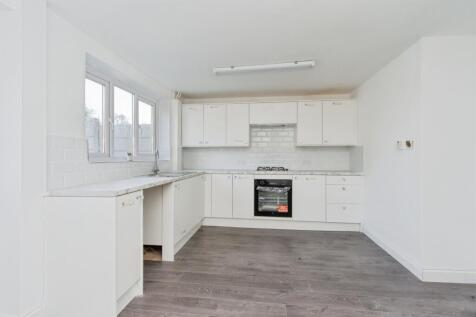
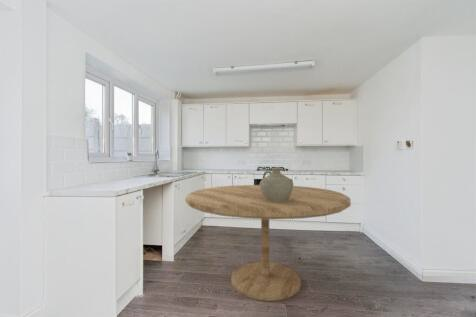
+ ceramic jug (276, 184)
+ dining table (265, 236)
